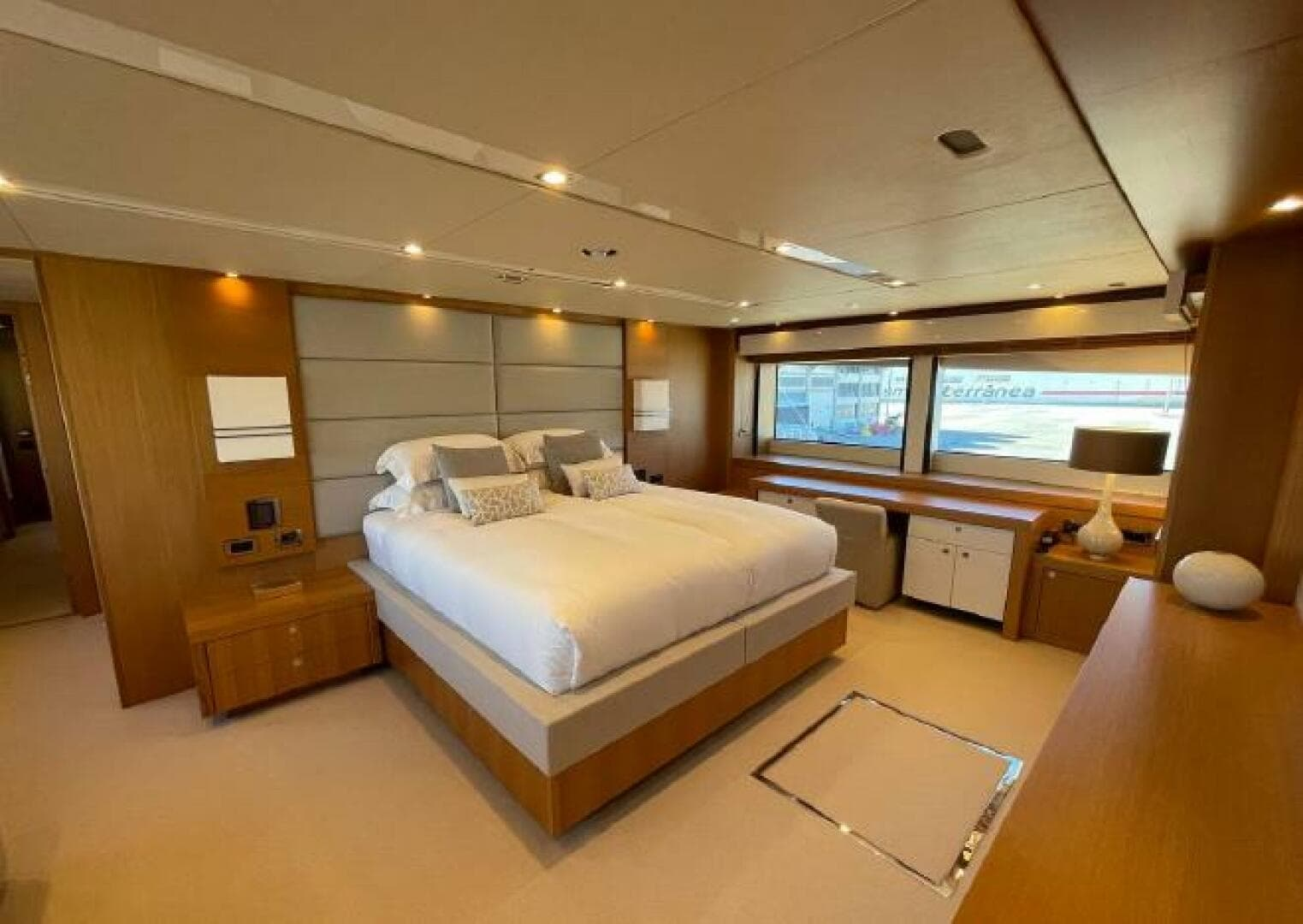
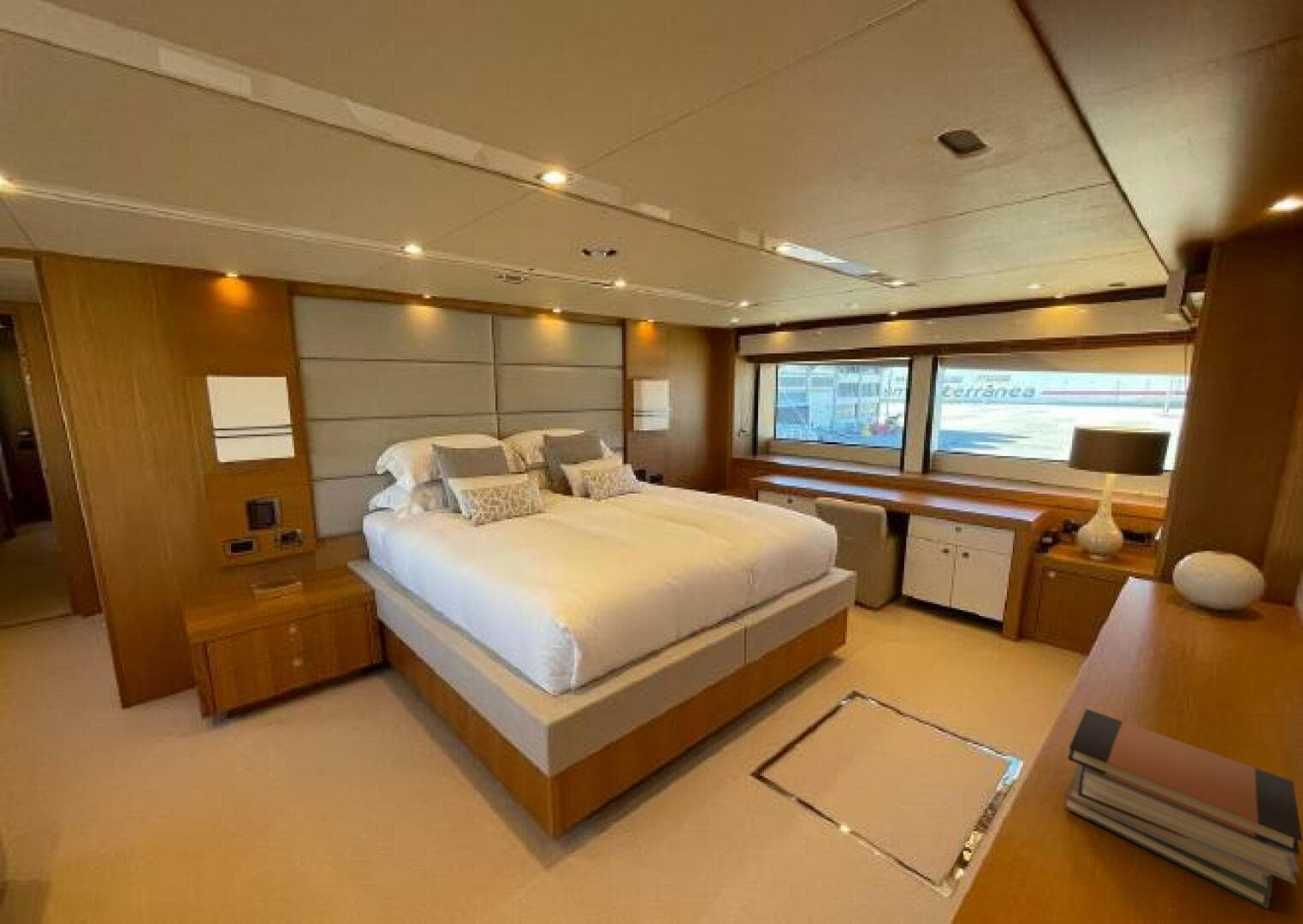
+ book stack (1171, 797)
